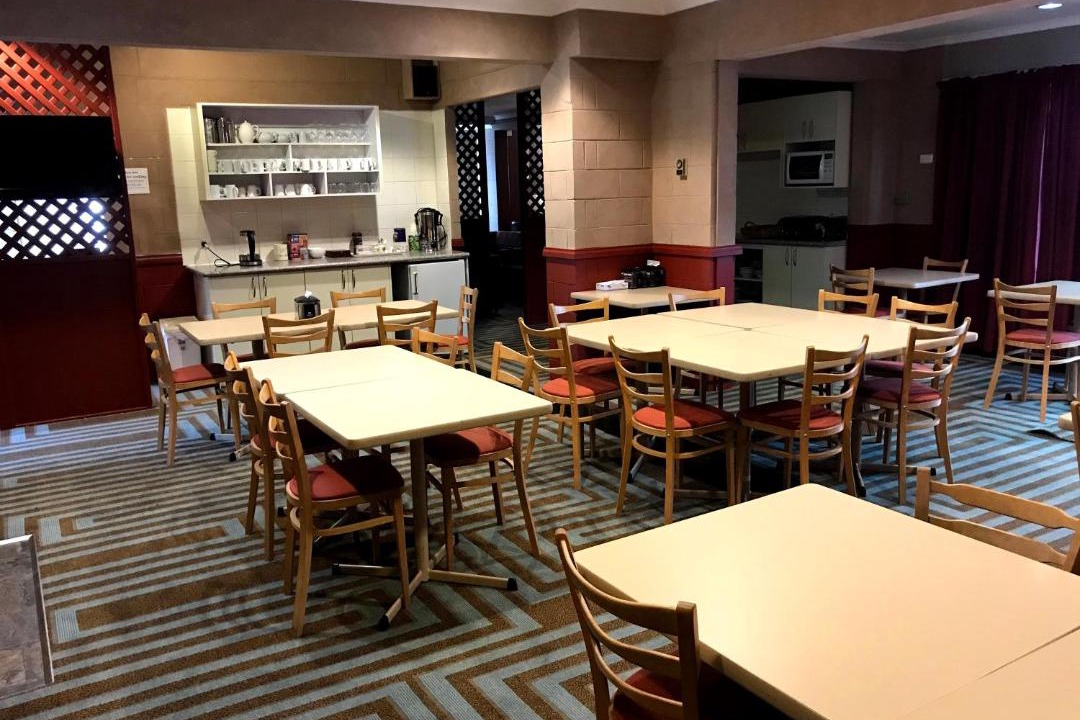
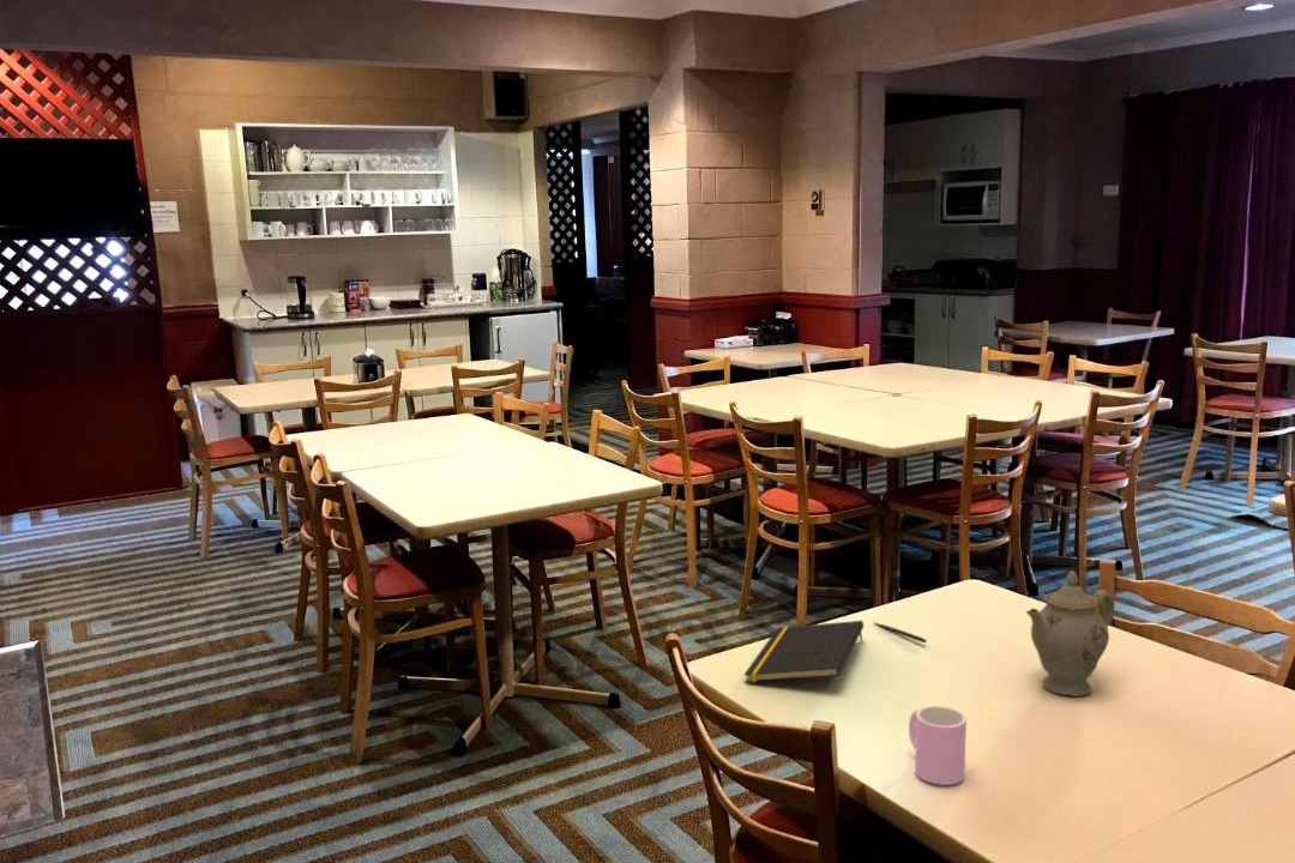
+ notepad (806, 650)
+ chinaware (1068, 629)
+ pen (898, 630)
+ cup (933, 740)
